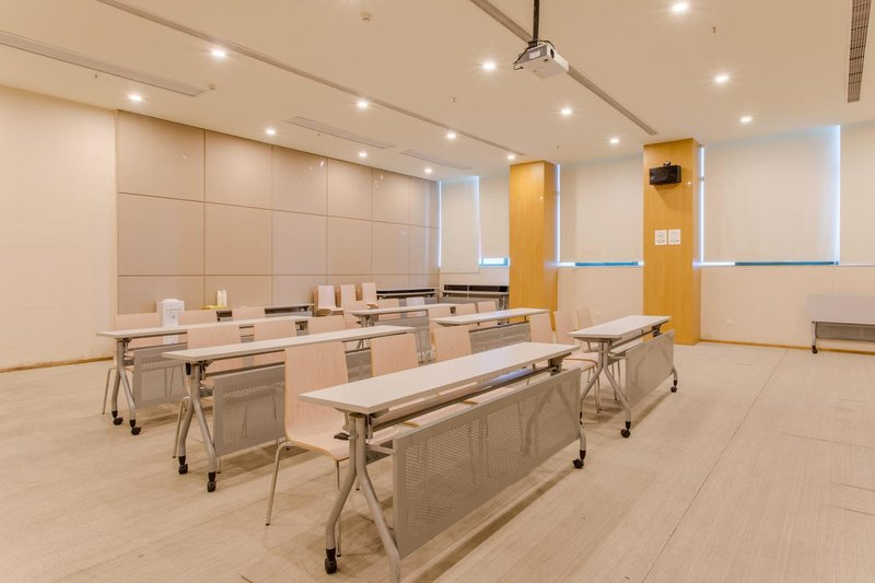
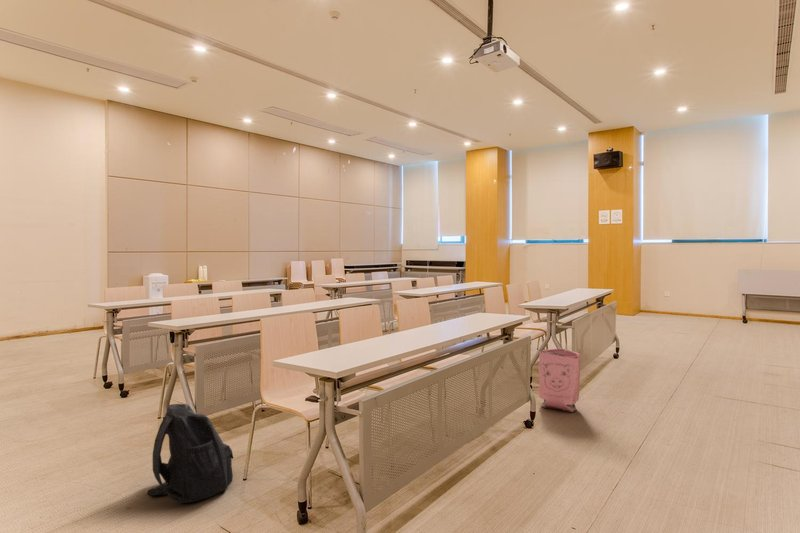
+ backpack (191, 445)
+ bag (559, 379)
